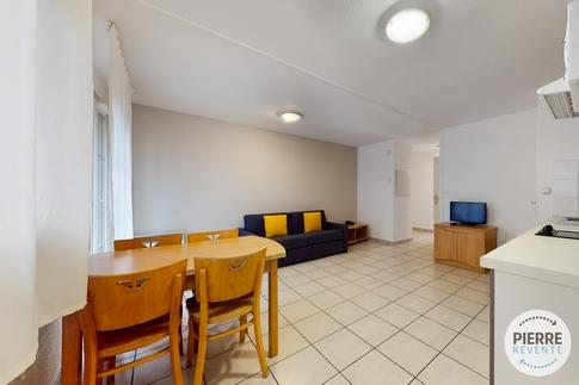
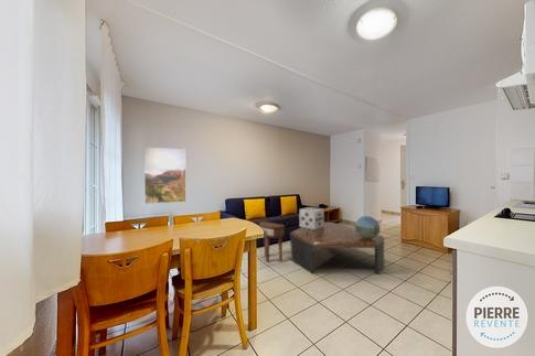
+ decorative globe (365, 227)
+ decorative cube (311, 217)
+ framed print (165, 175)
+ coffee table (331, 244)
+ side table (268, 241)
